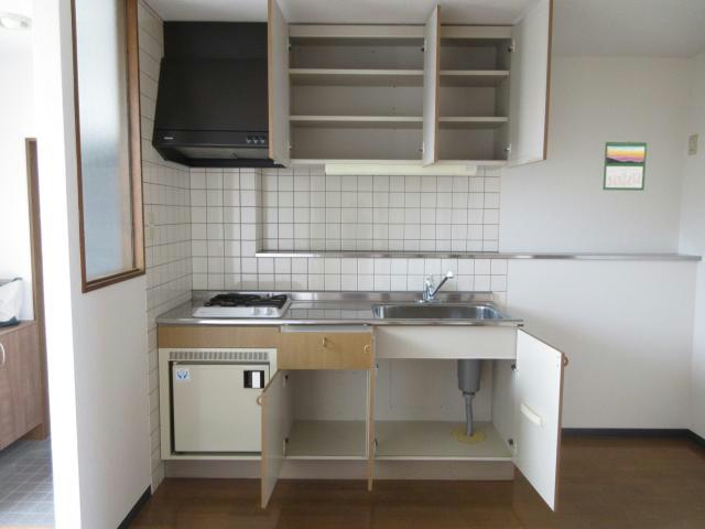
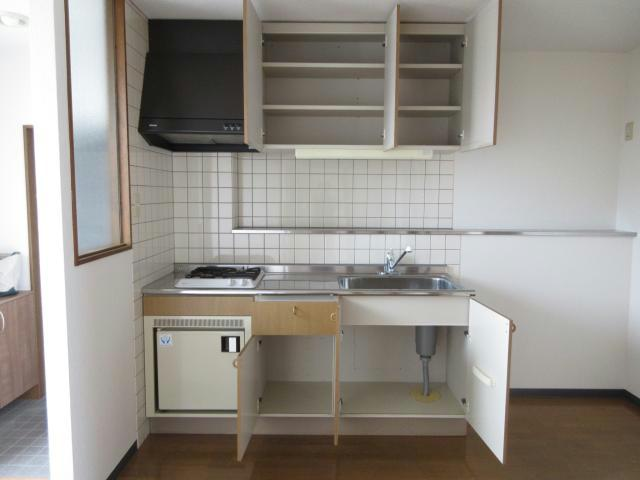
- calendar (625, 164)
